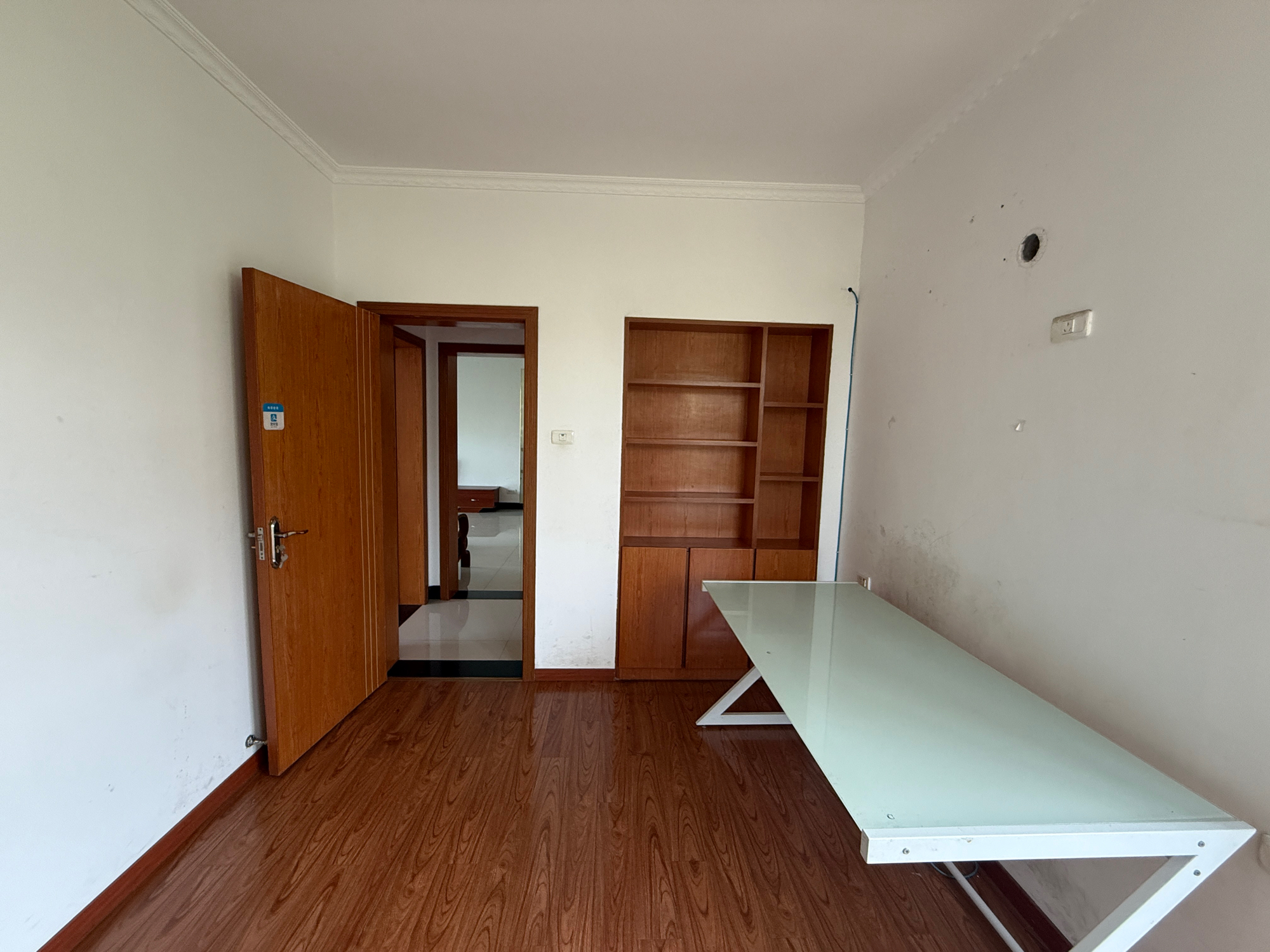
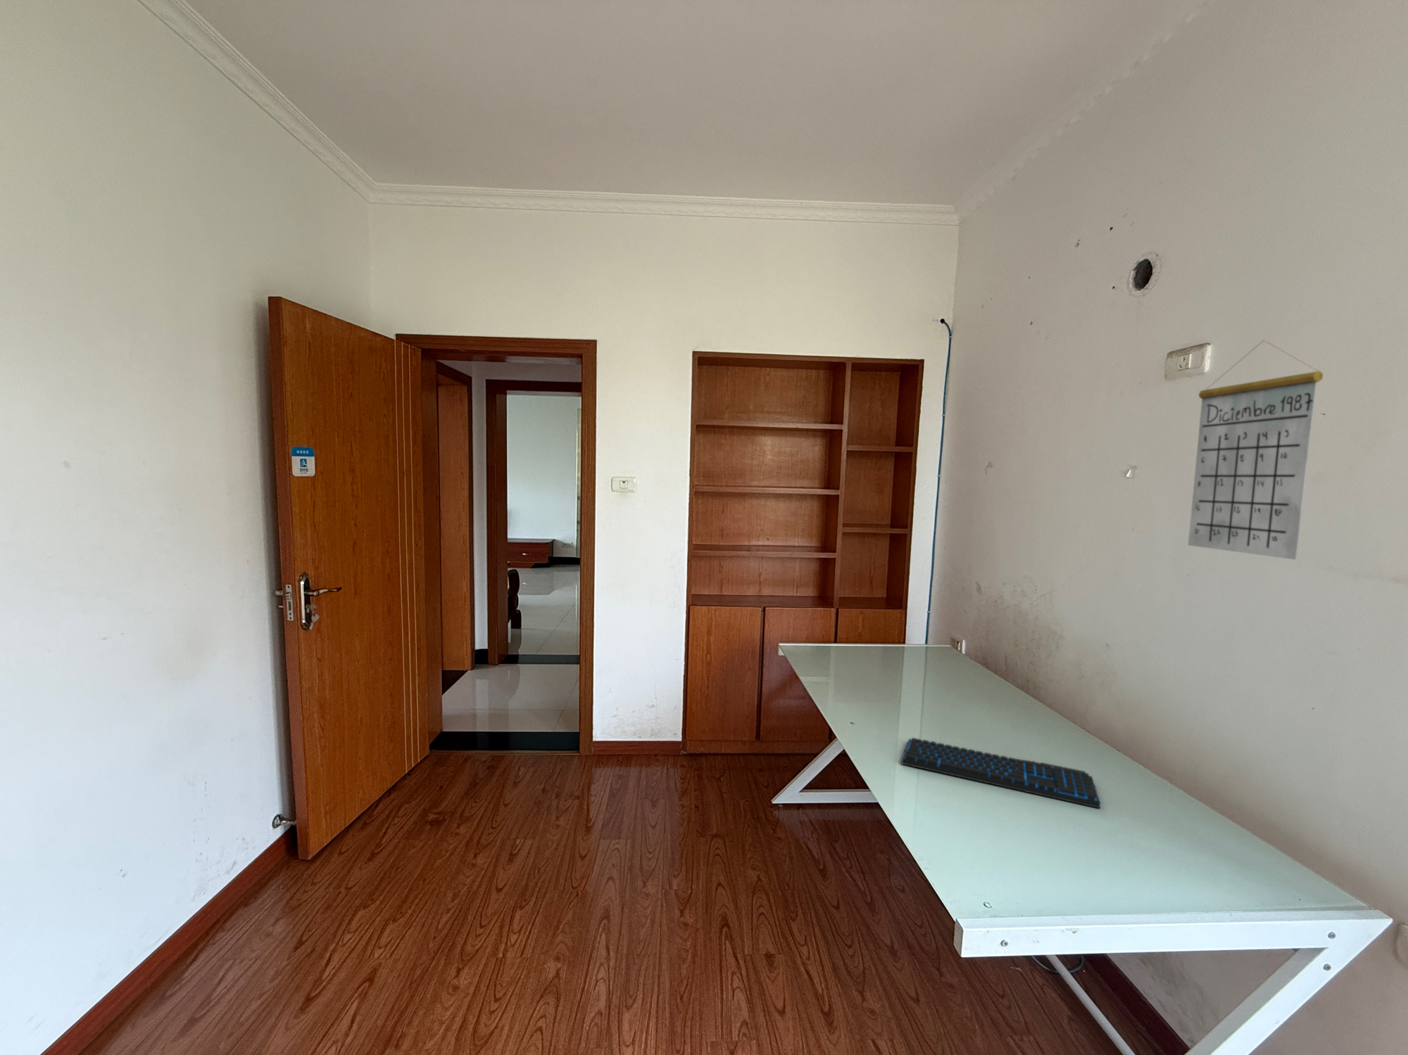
+ keyboard (994, 766)
+ calendar (1248, 448)
